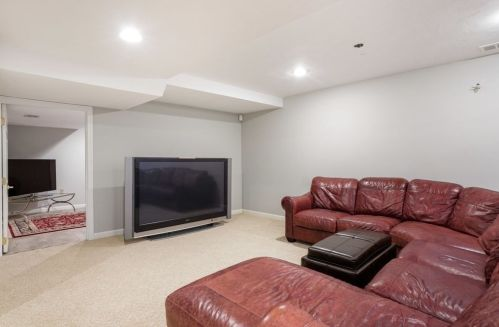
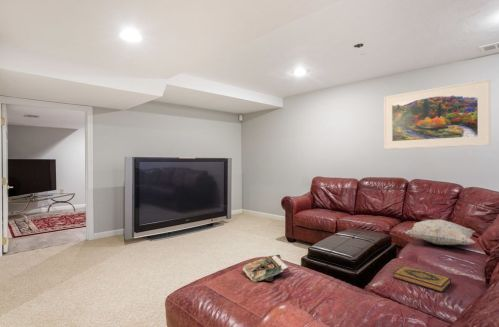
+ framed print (431, 118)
+ magazine (266, 266)
+ decorative pillow (440, 232)
+ hardback book (421, 277)
